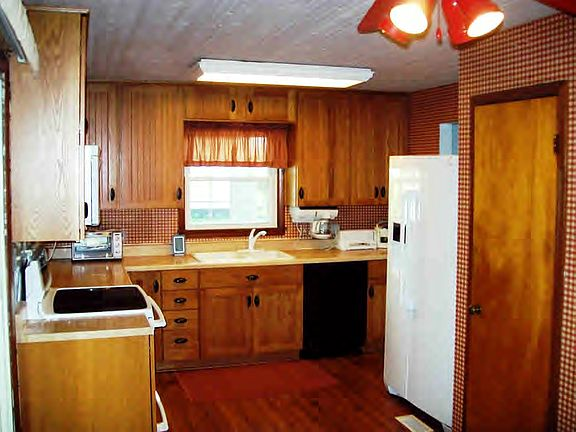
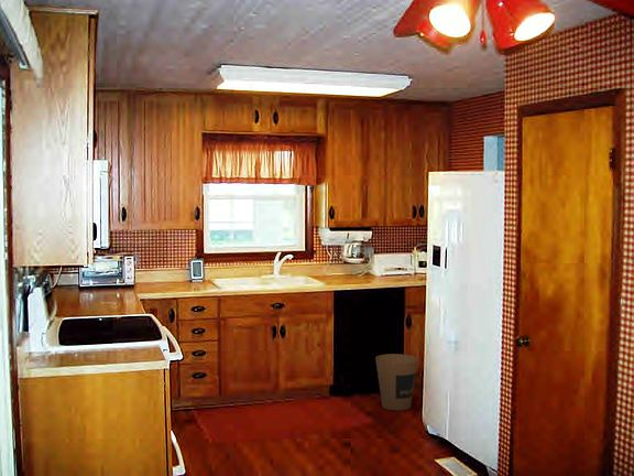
+ trash can (396, 382)
